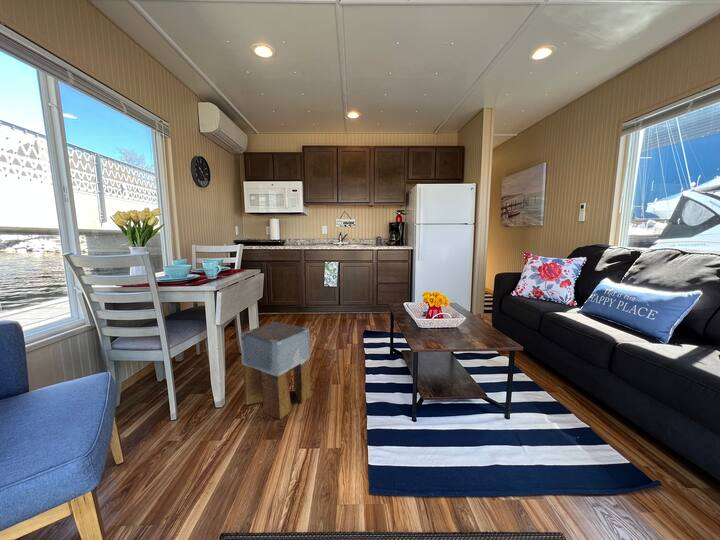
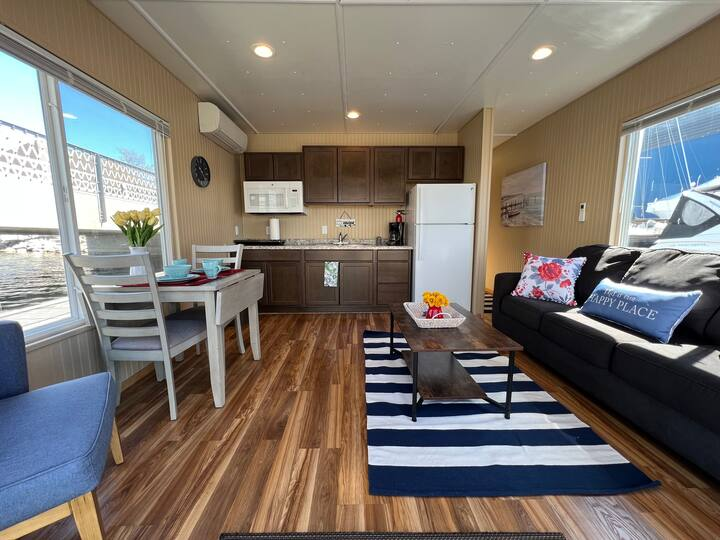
- stool (277, 365)
